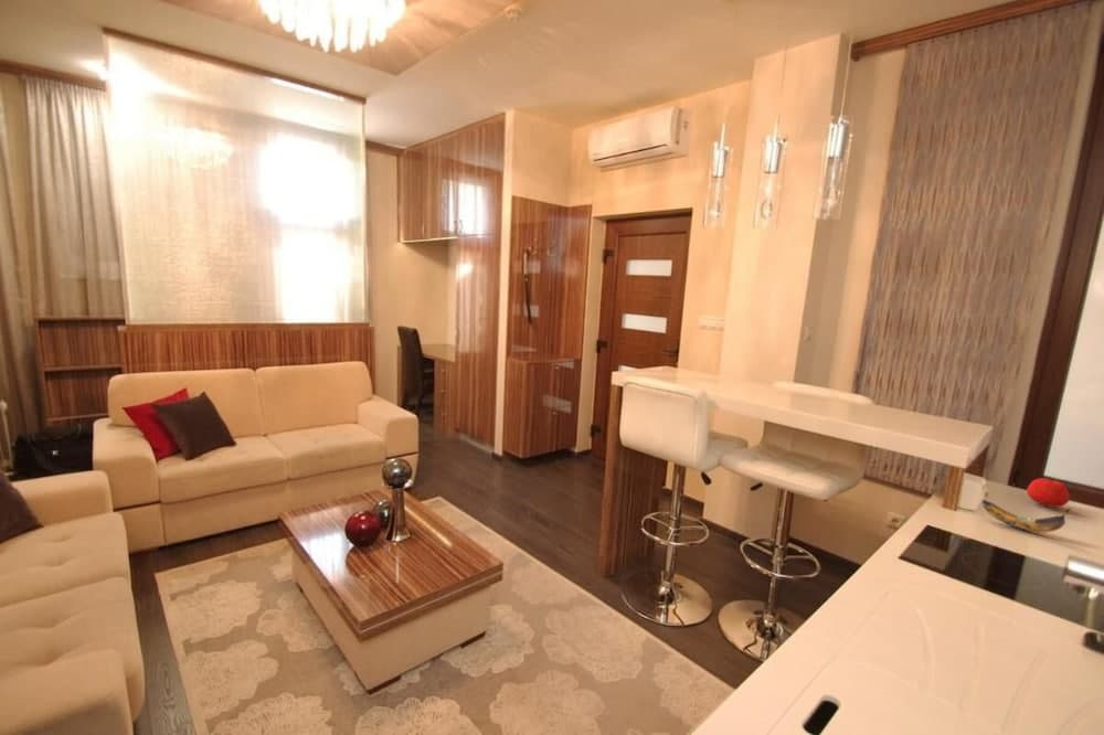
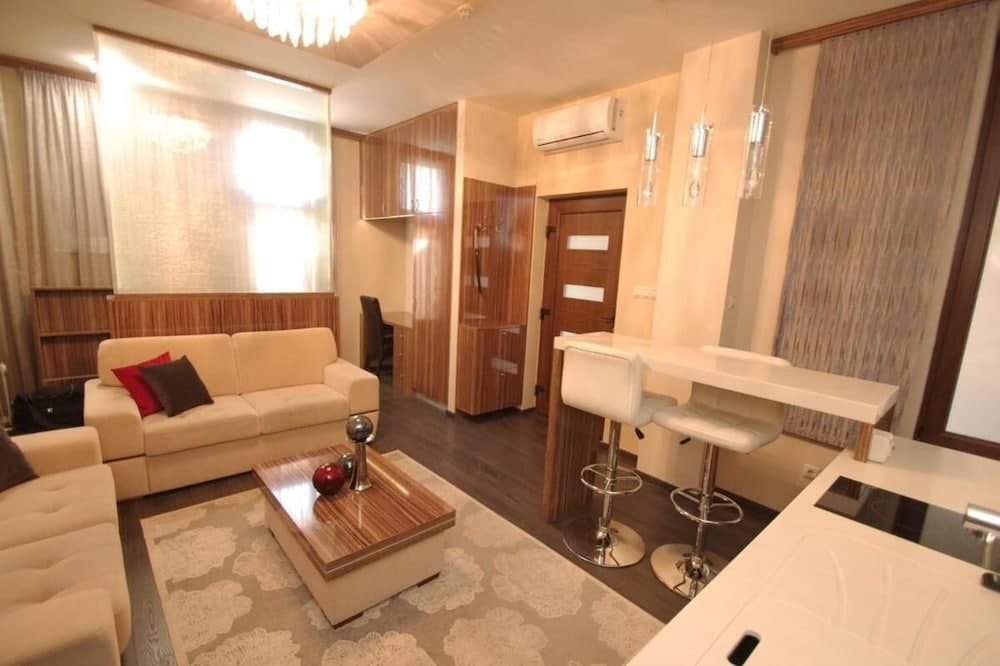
- banana (1022, 516)
- apple (1048, 491)
